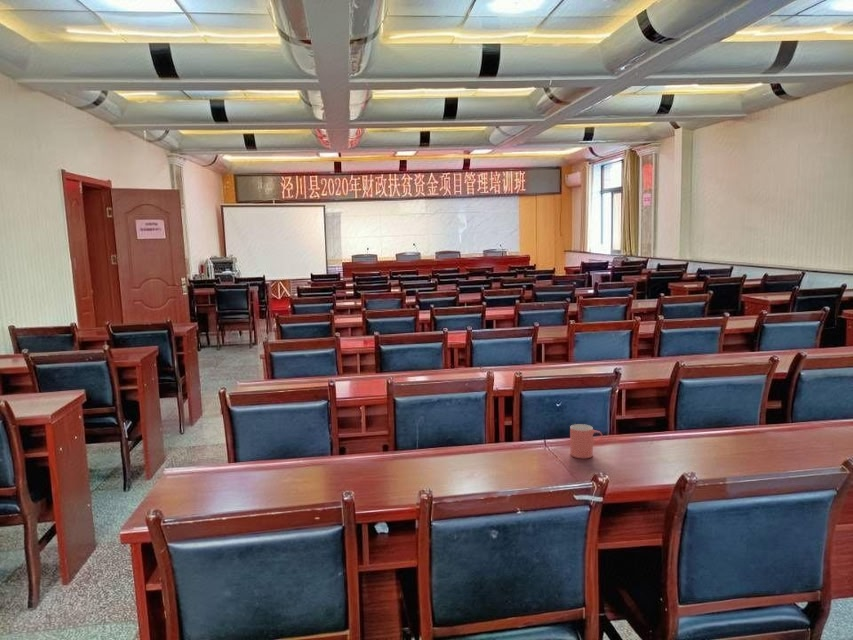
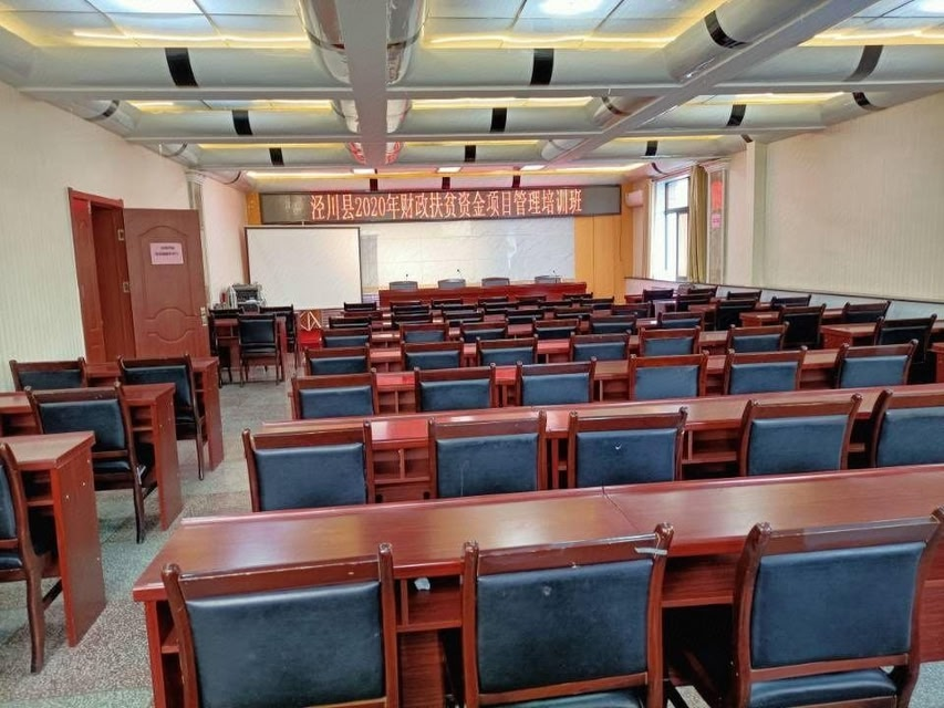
- cup (586, 440)
